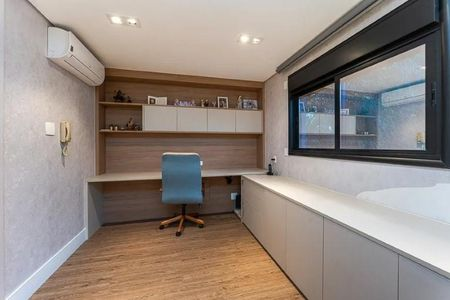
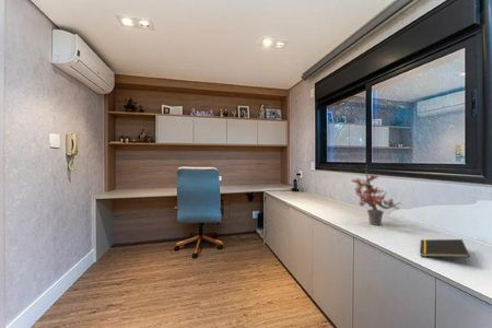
+ notepad (442, 247)
+ potted plant (372, 192)
